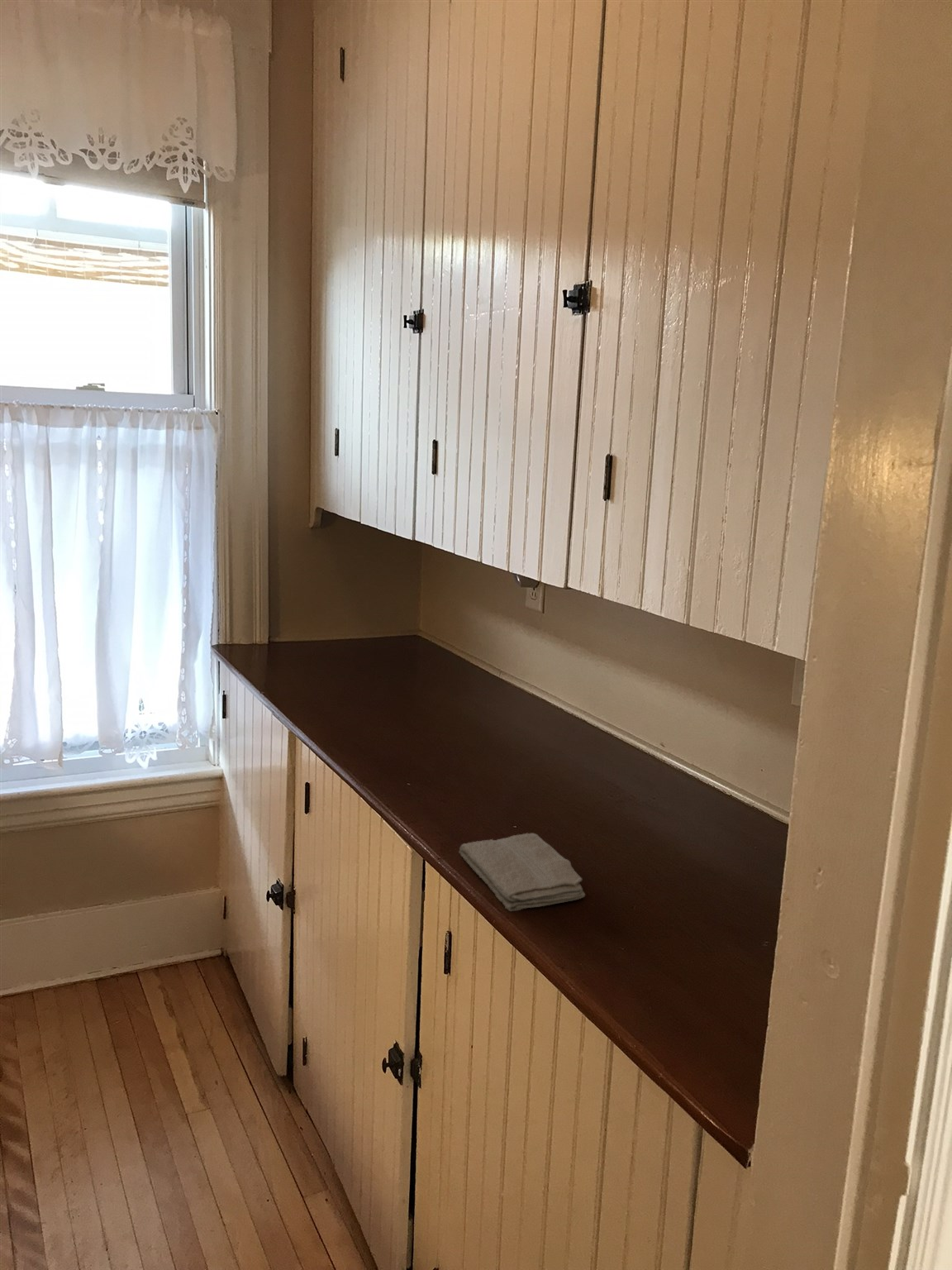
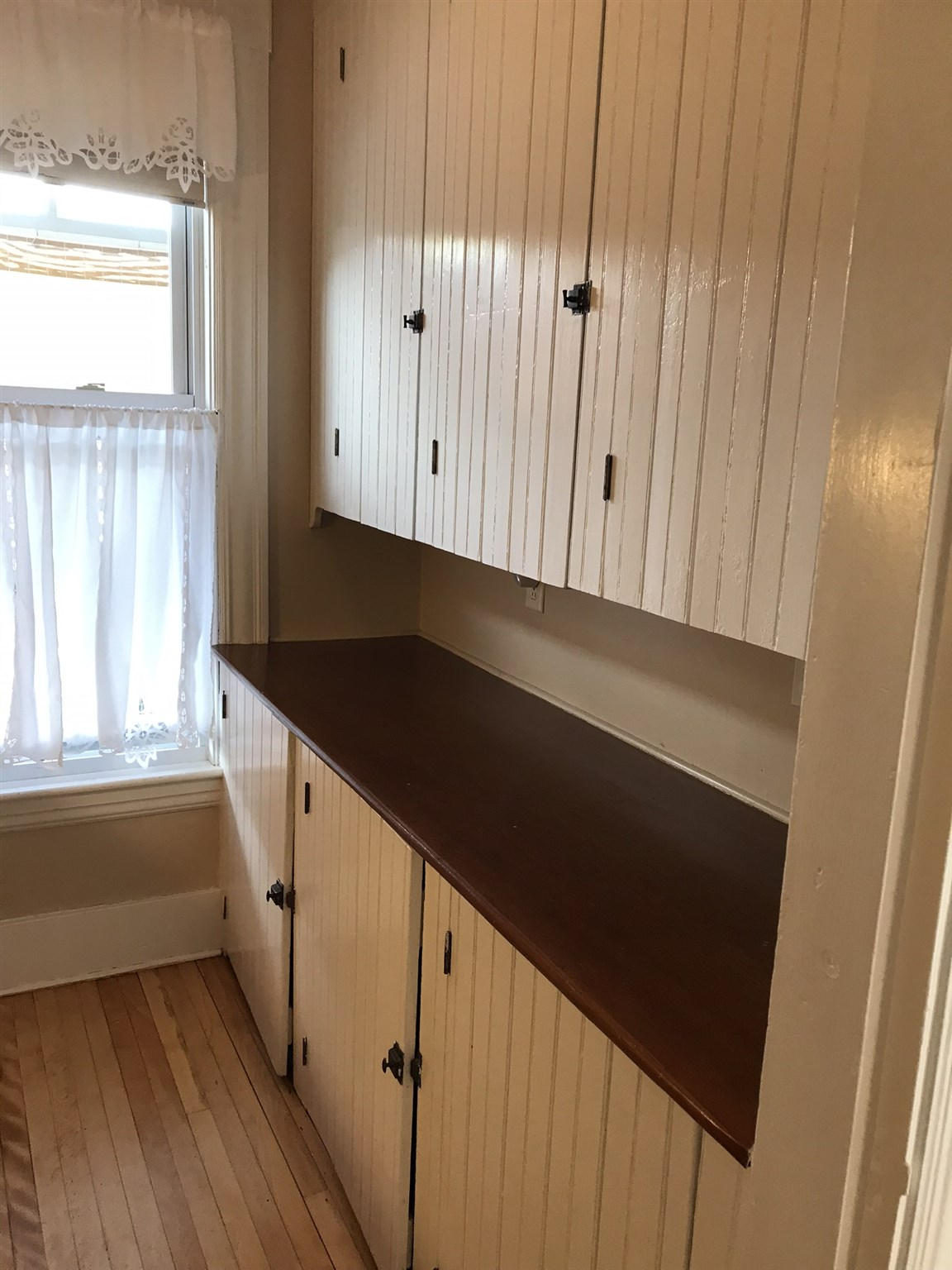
- washcloth (521, 867)
